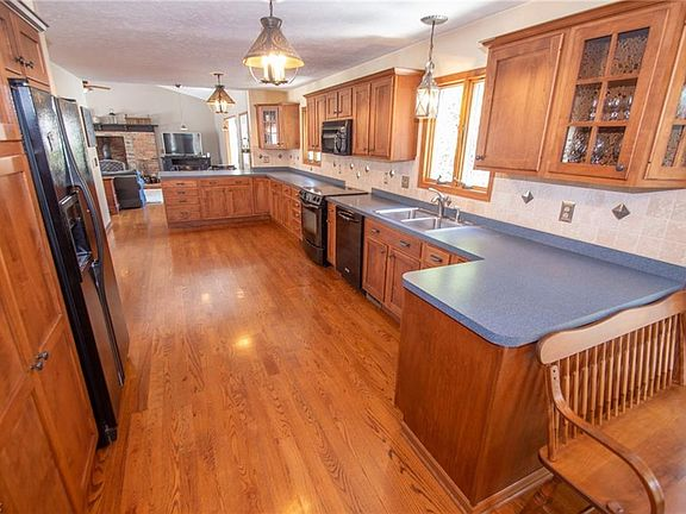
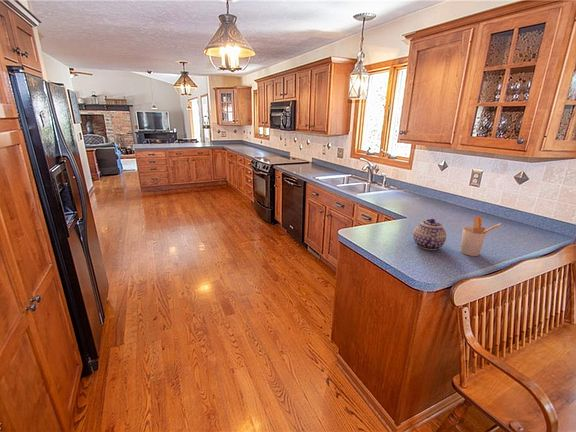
+ utensil holder (479, 237)
+ teapot (429, 232)
